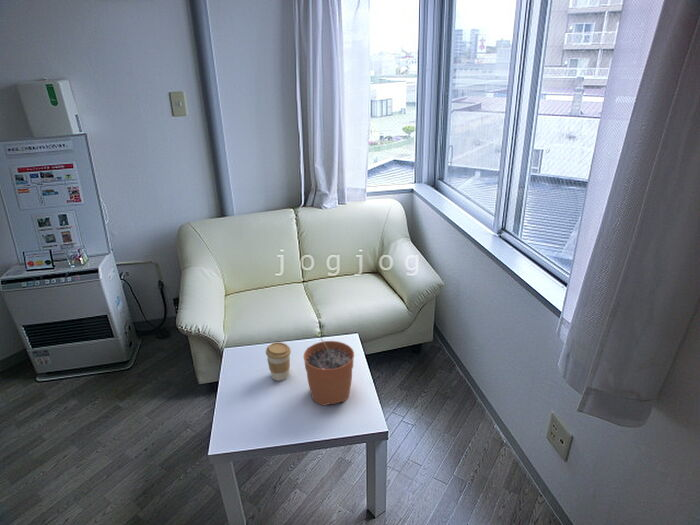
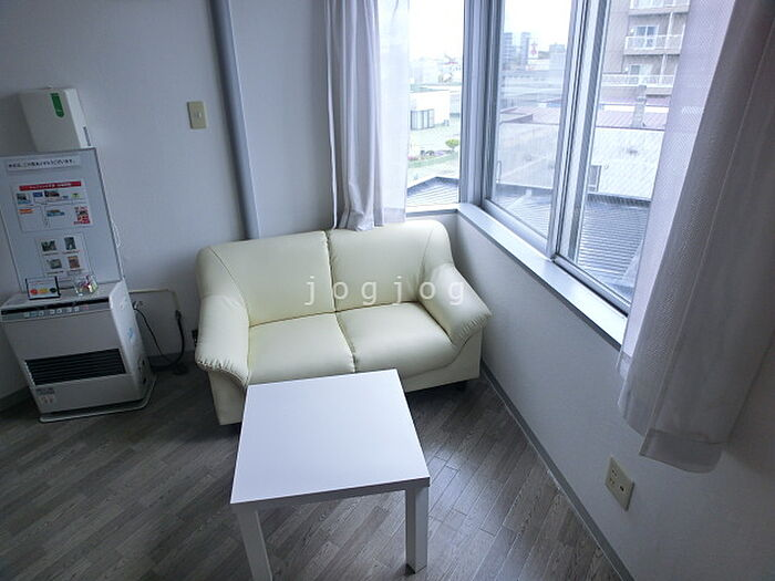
- coffee cup (279, 360)
- plant pot (329, 364)
